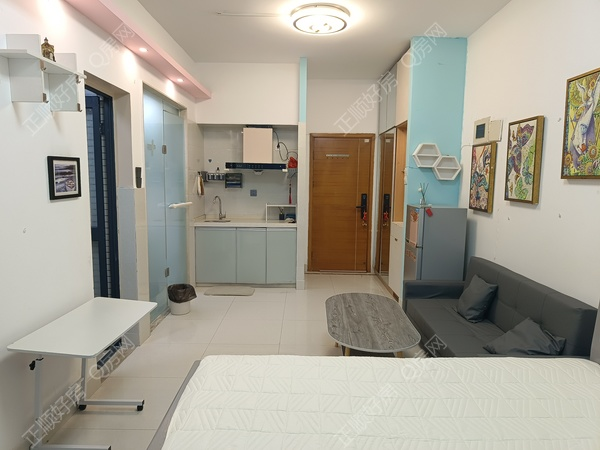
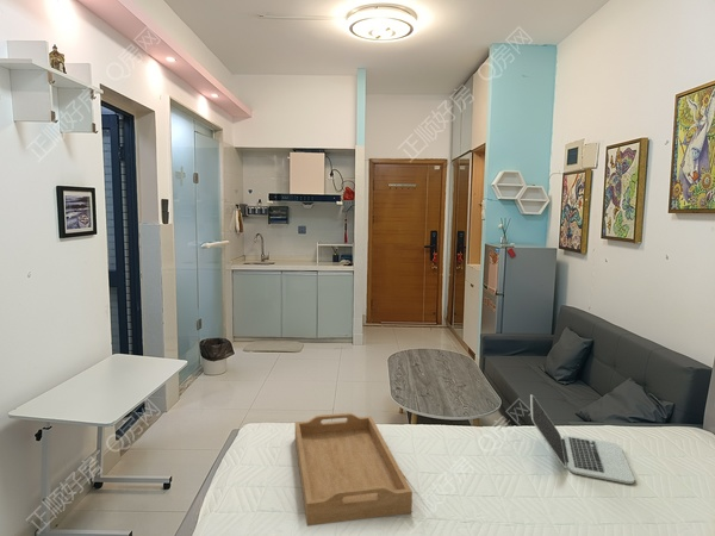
+ serving tray (344, 457)
+ laptop (574, 436)
